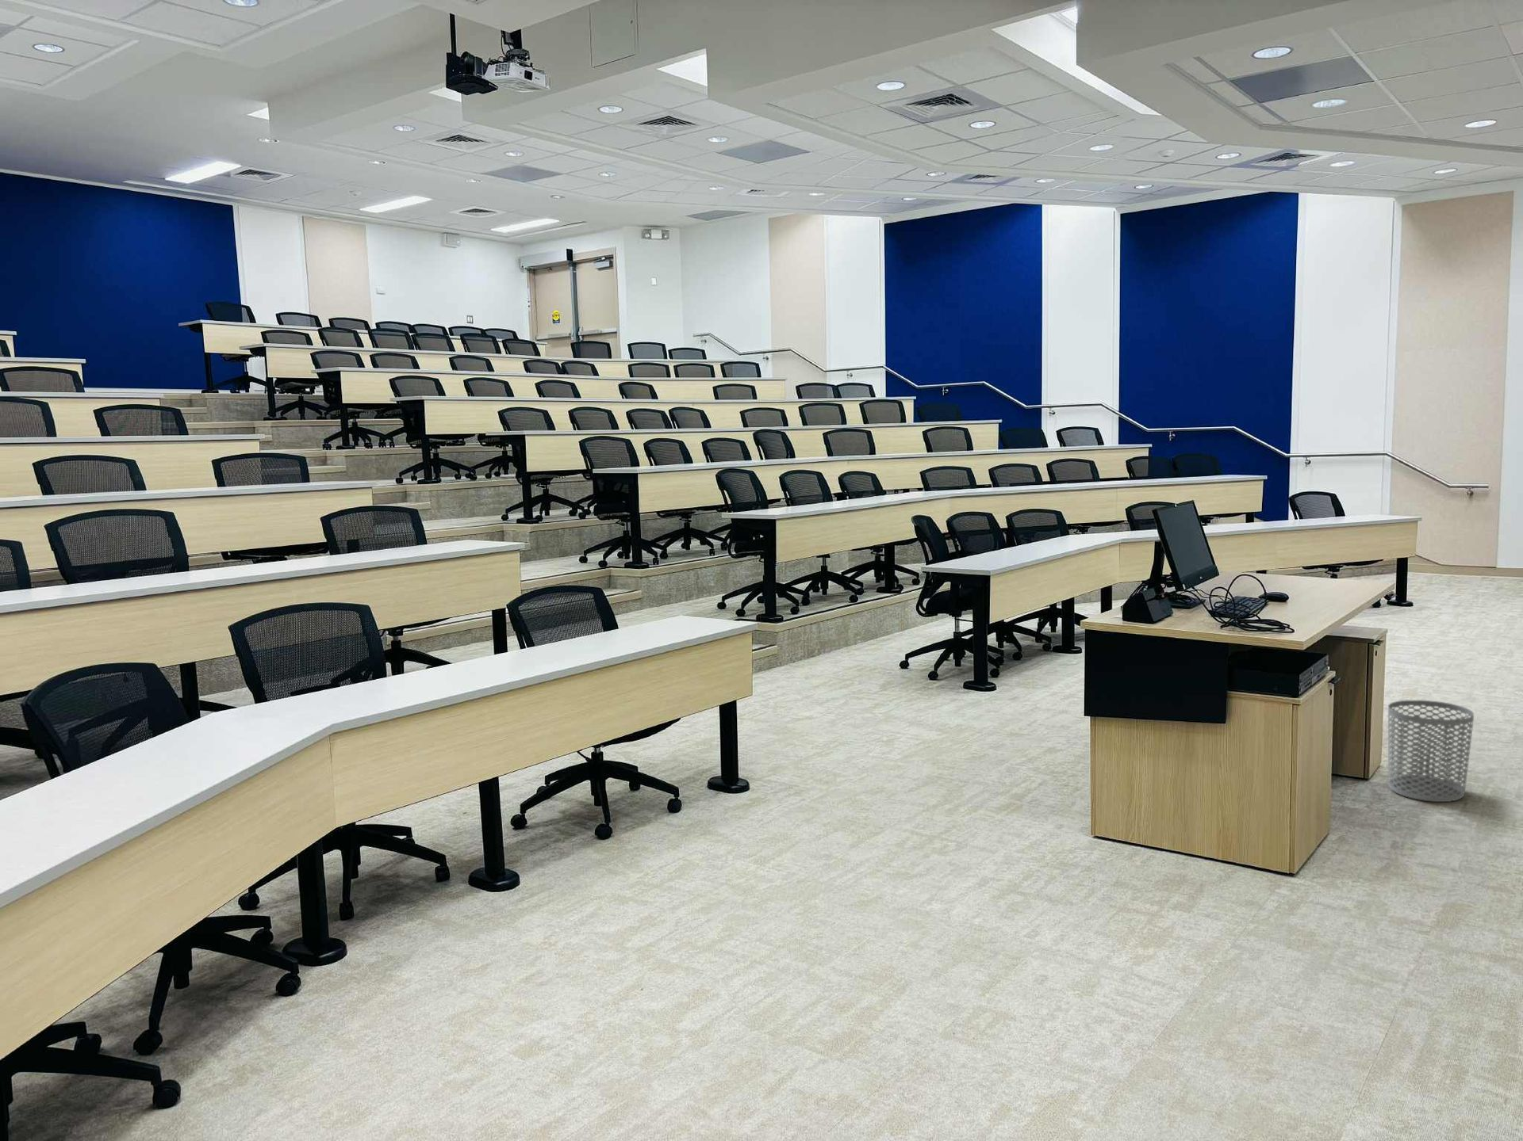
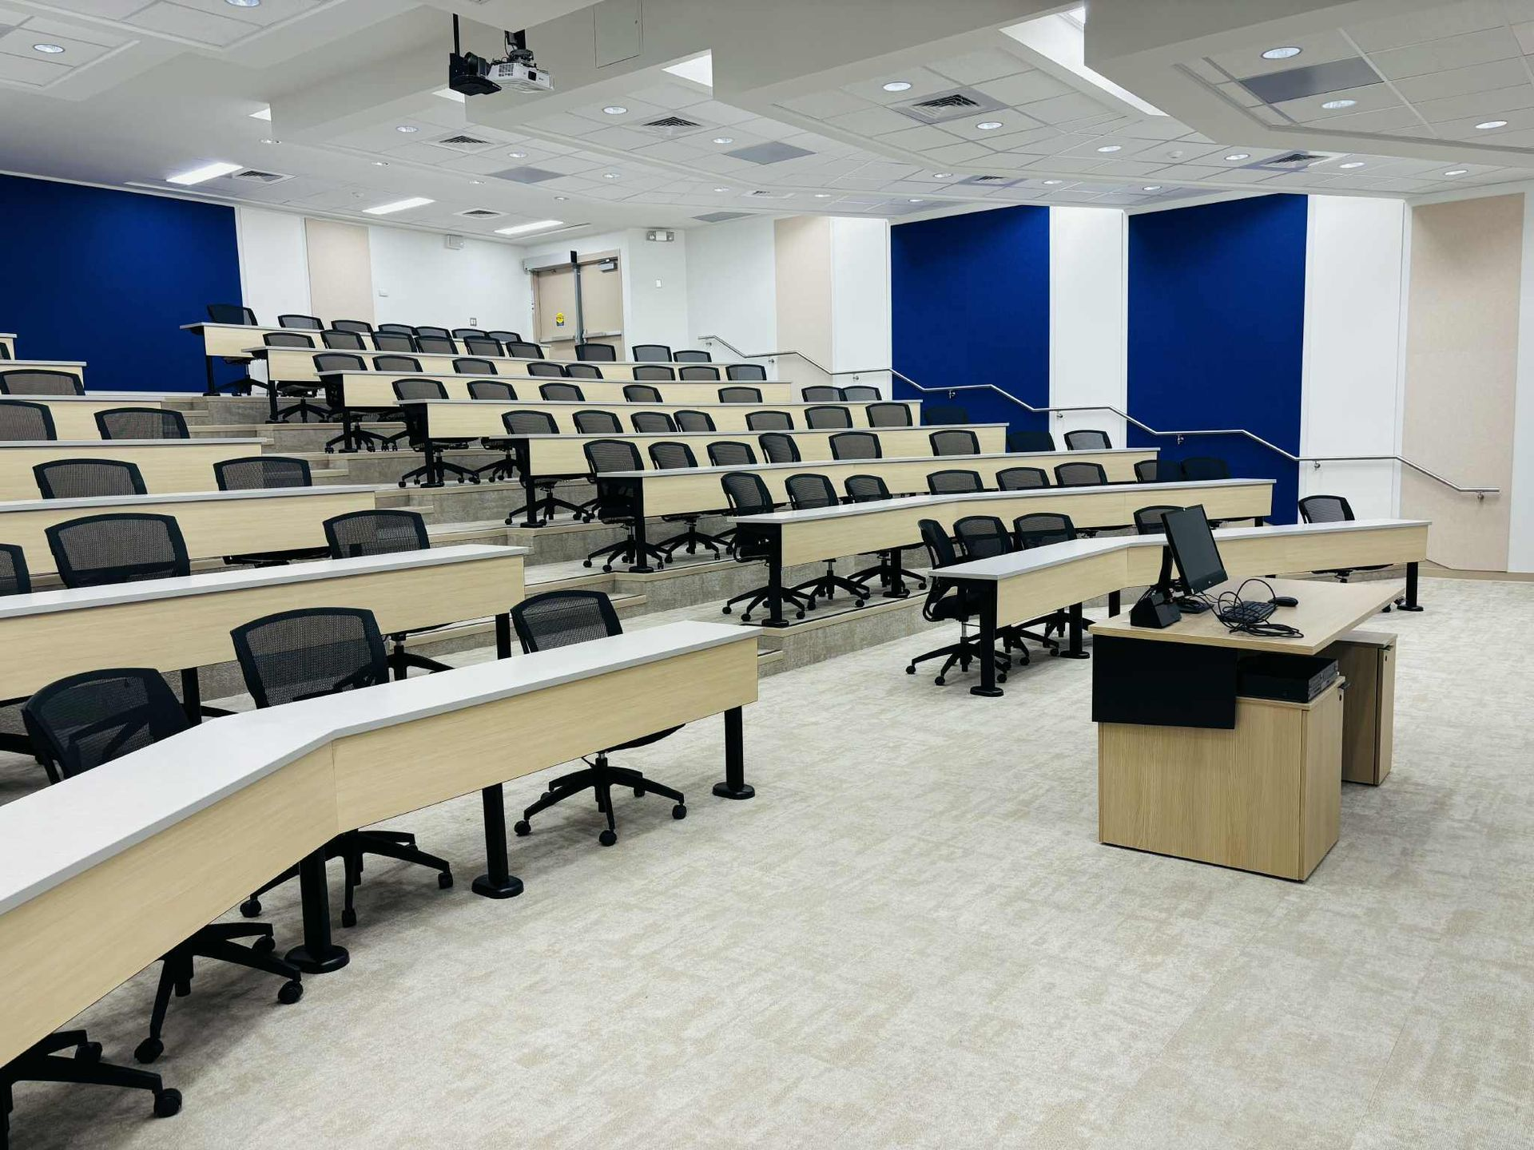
- waste bin (1428, 750)
